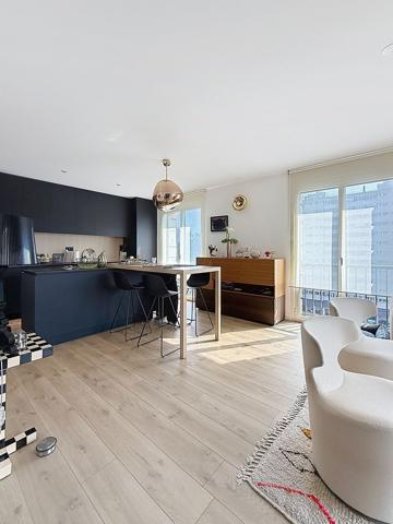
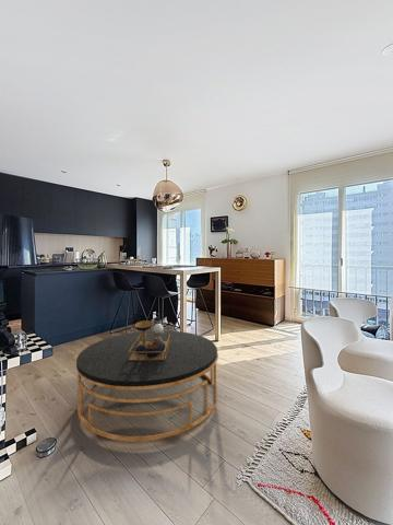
+ coffee table (151, 359)
